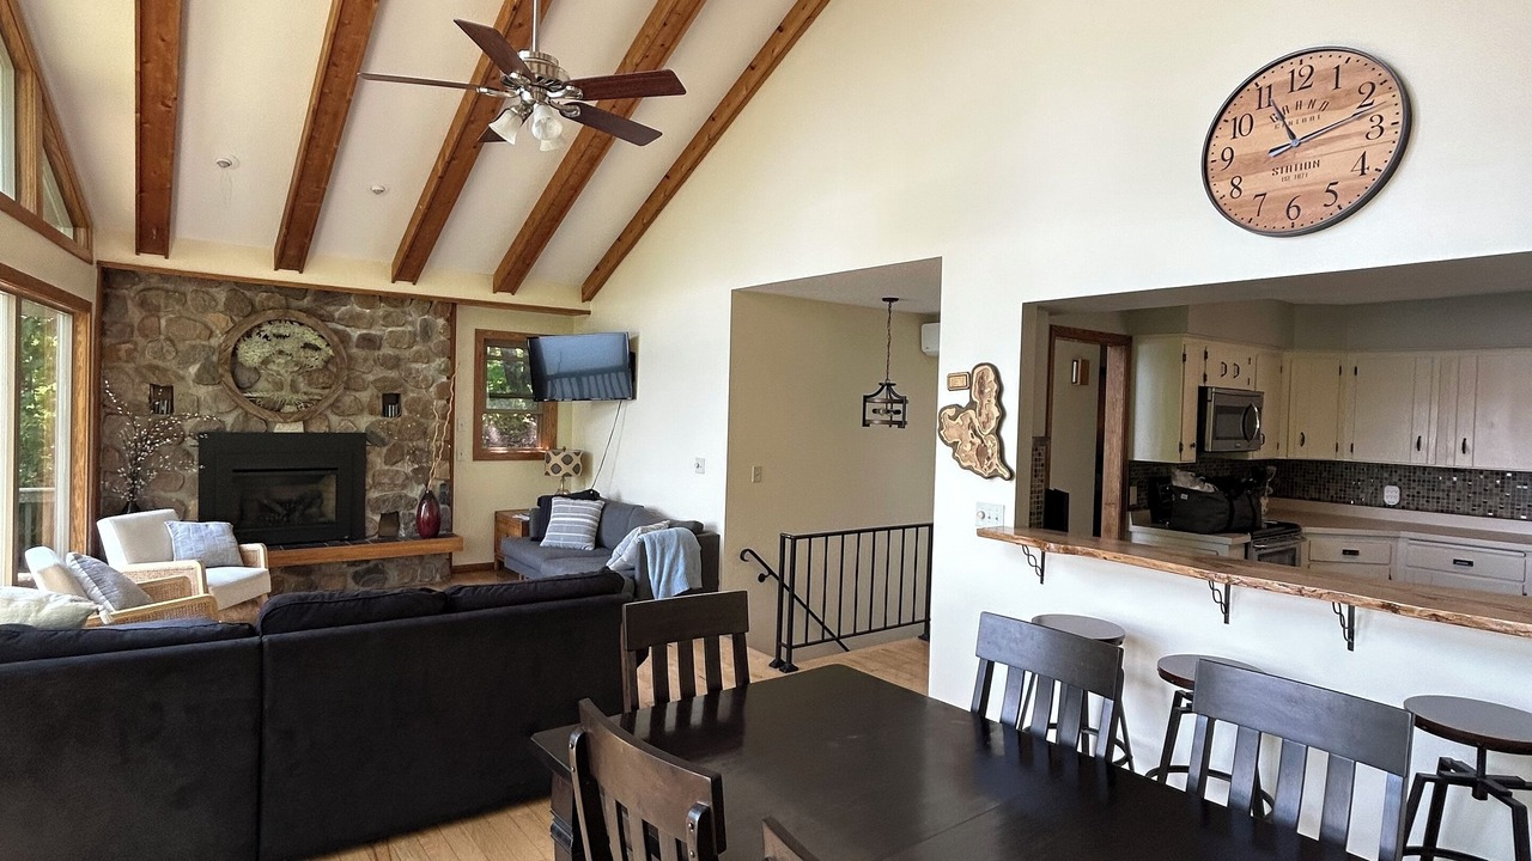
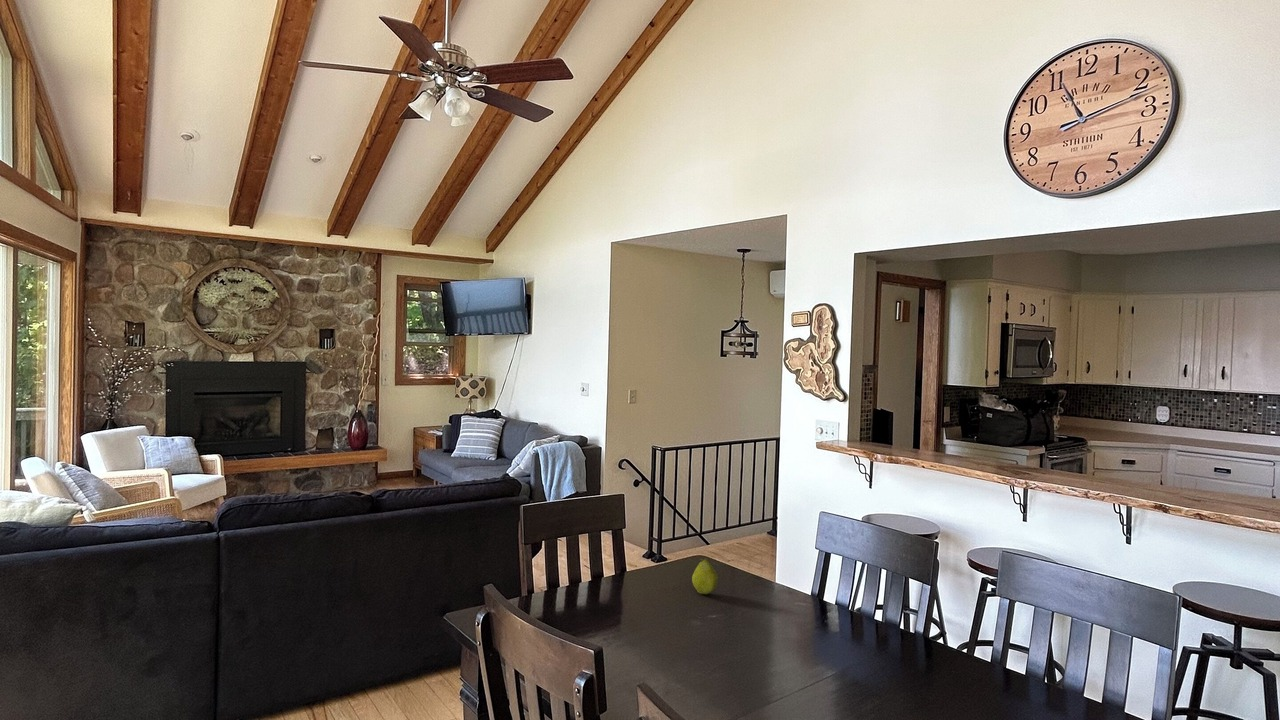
+ fruit (705, 575)
